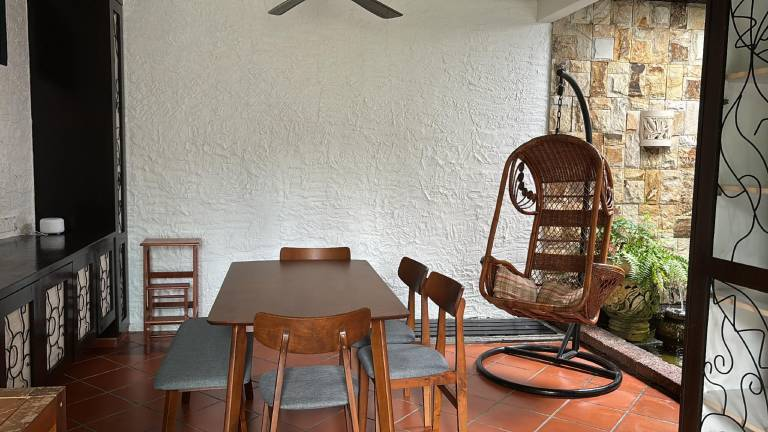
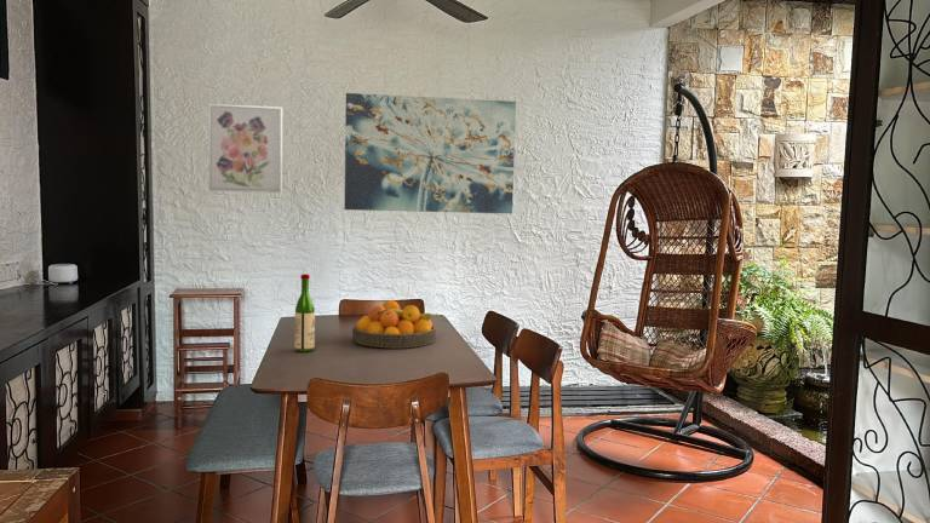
+ wall art (430, 155)
+ wall art (246, 149)
+ fruit bowl (394, 321)
+ wine bottle (304, 312)
